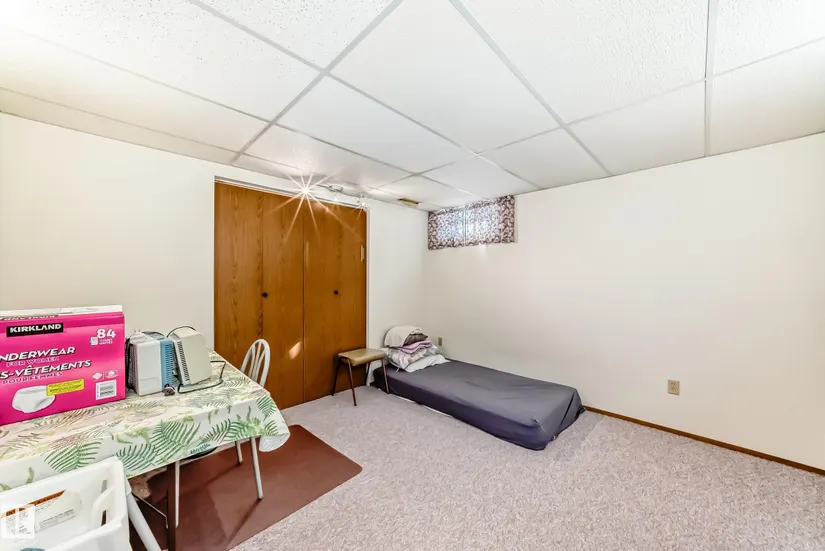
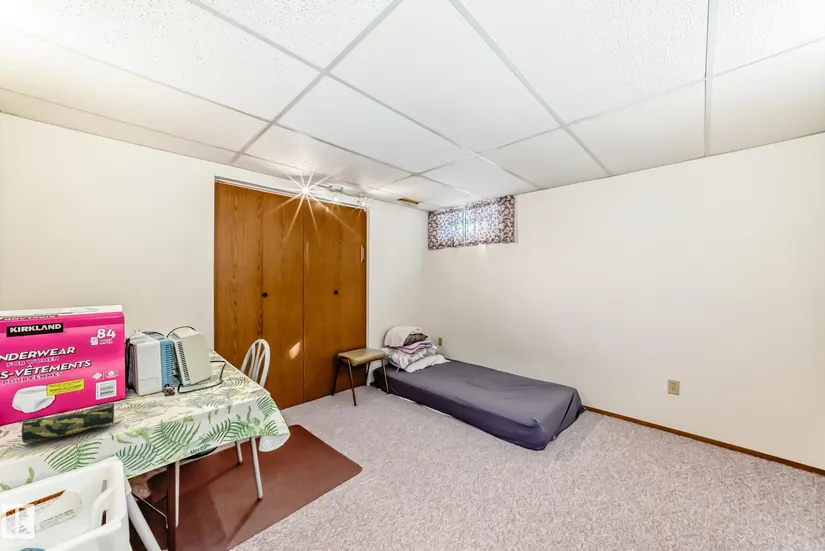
+ pencil case (69, 422)
